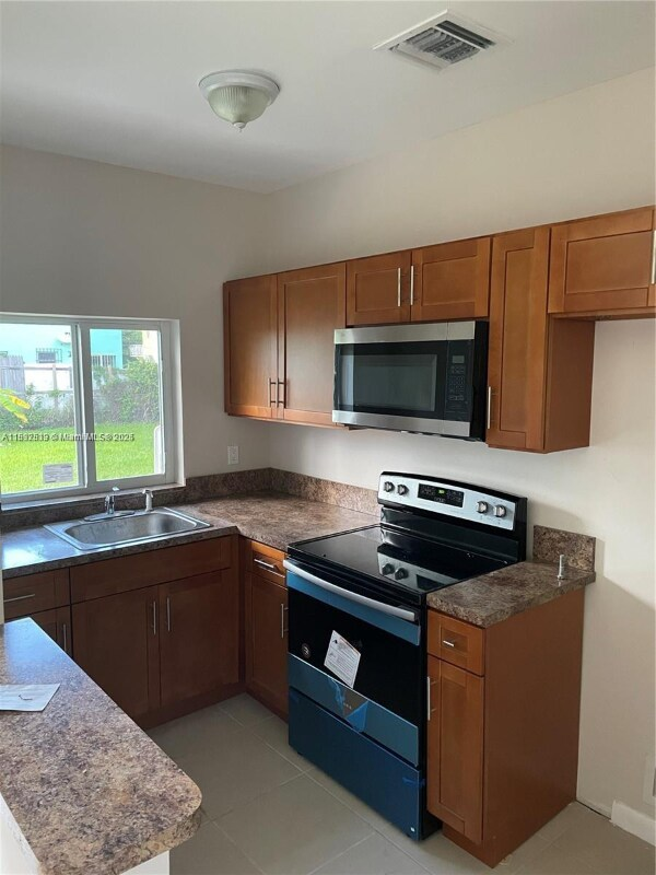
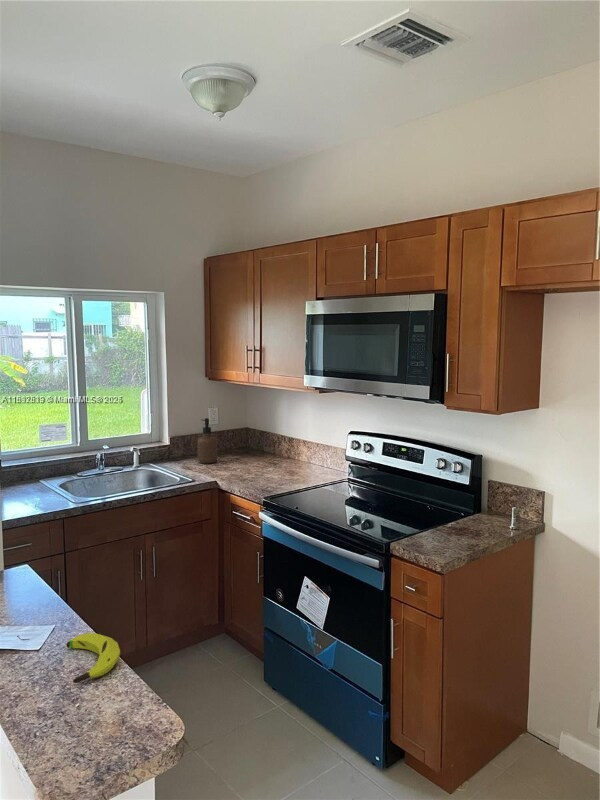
+ soap dispenser (207, 440)
+ banana (85, 648)
